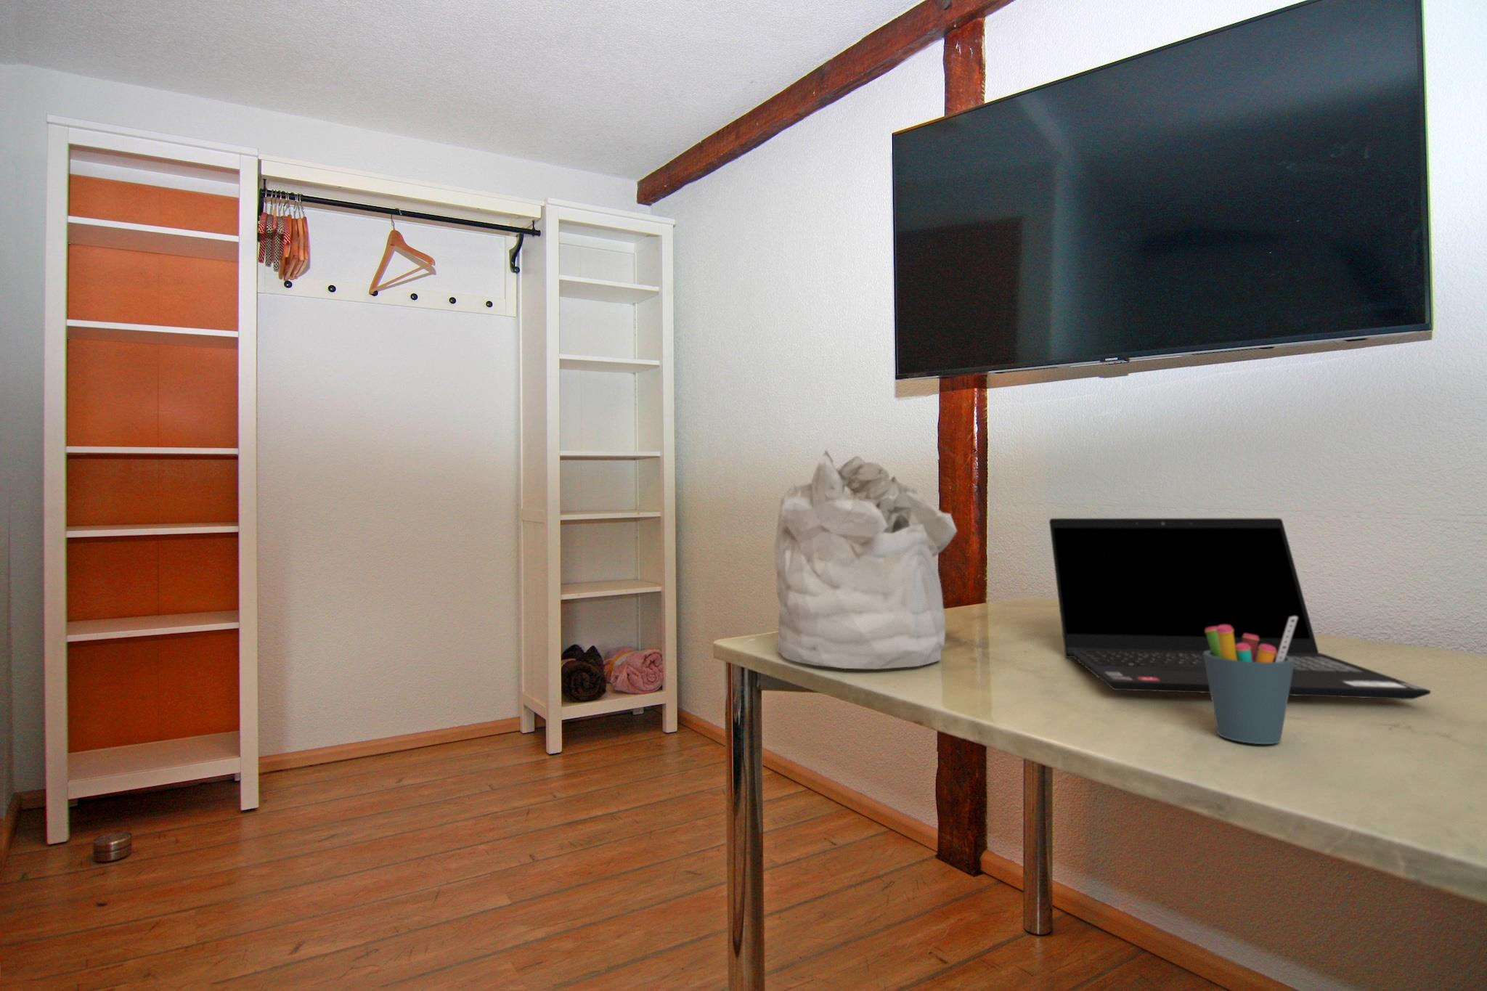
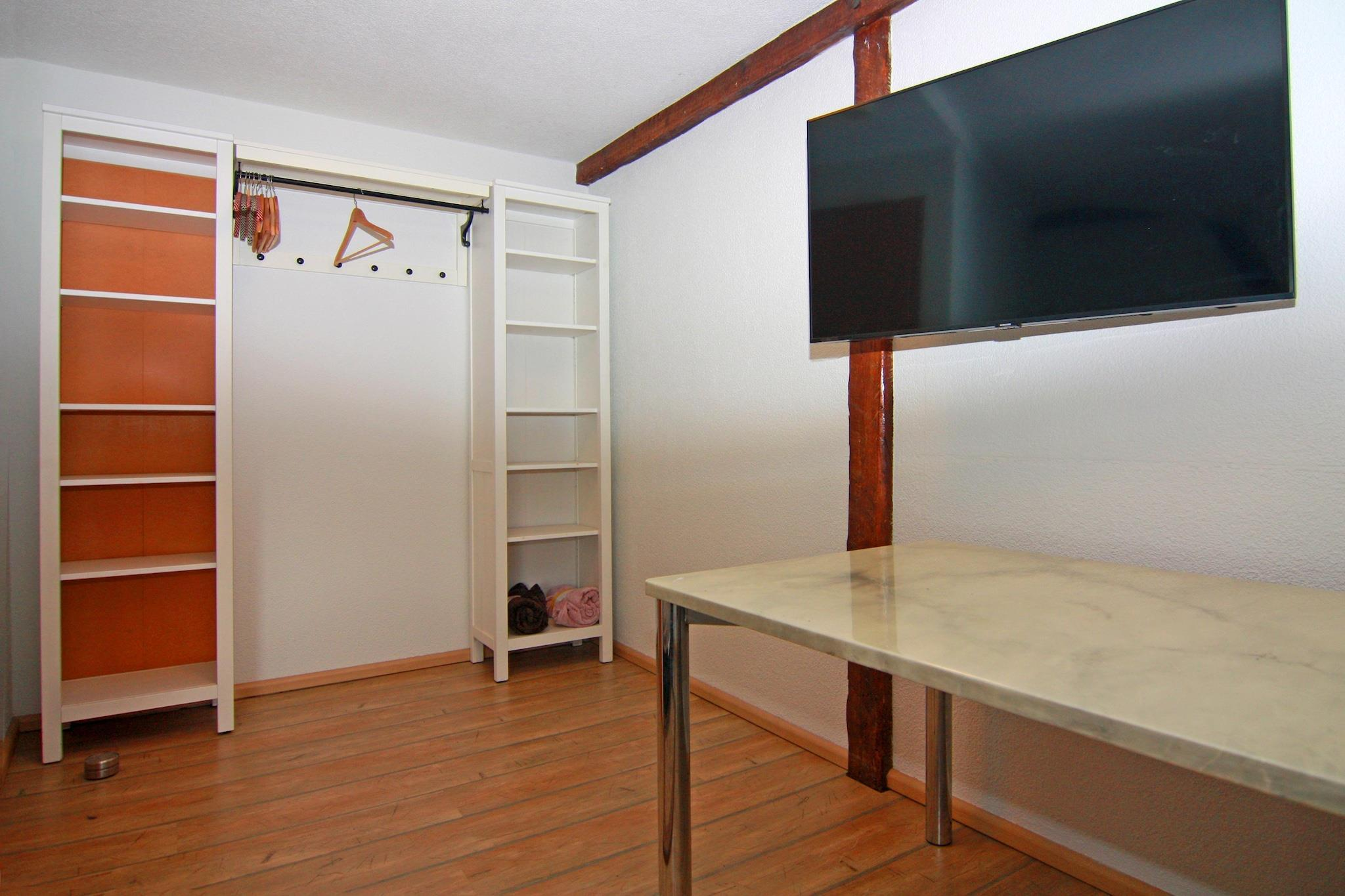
- pen holder (1247, 675)
- laptop computer (1206, 595)
- mineral sample (865, 553)
